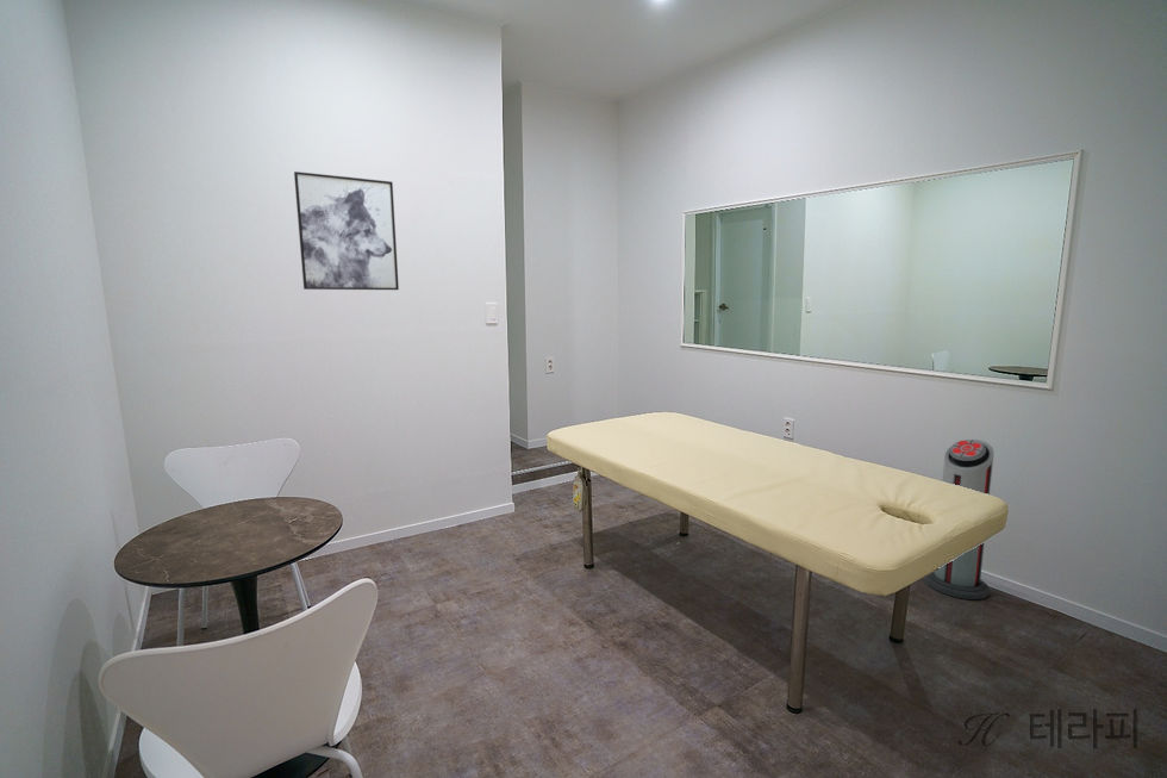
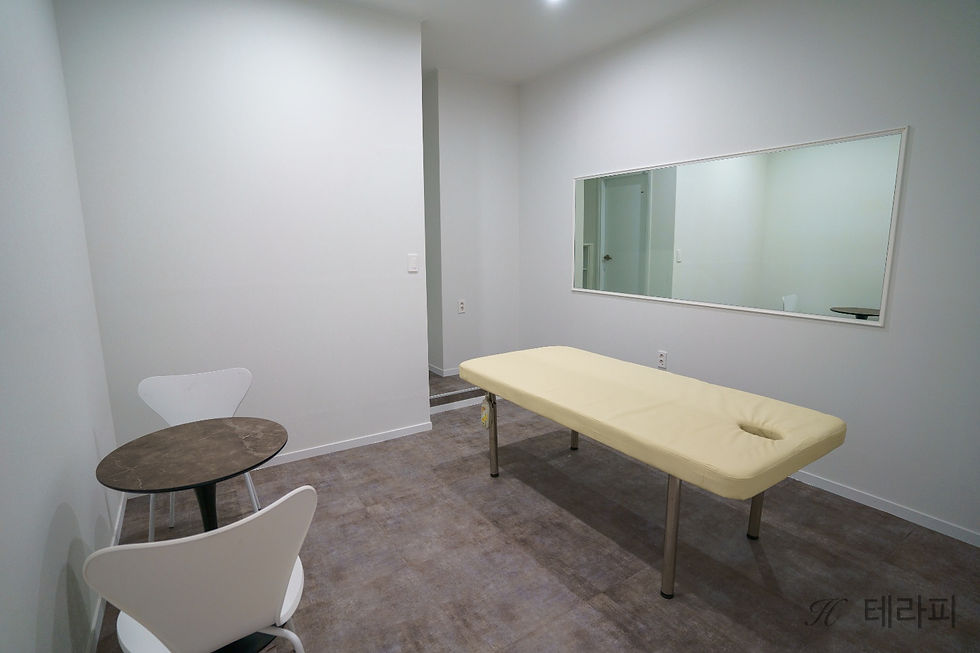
- wall art (349, 234)
- air purifier (967, 487)
